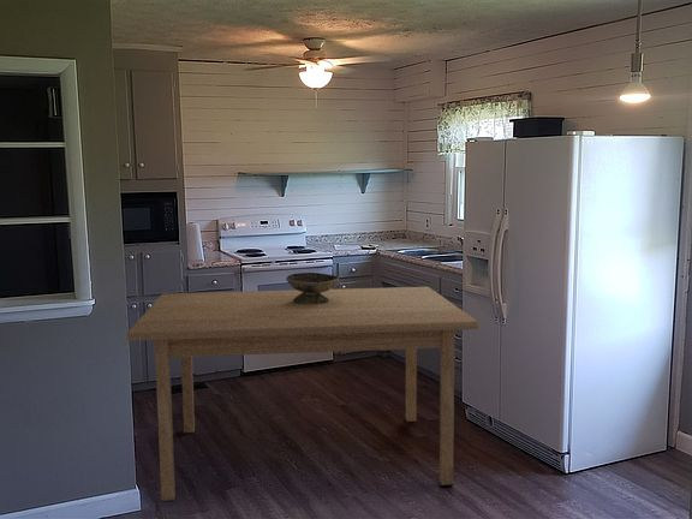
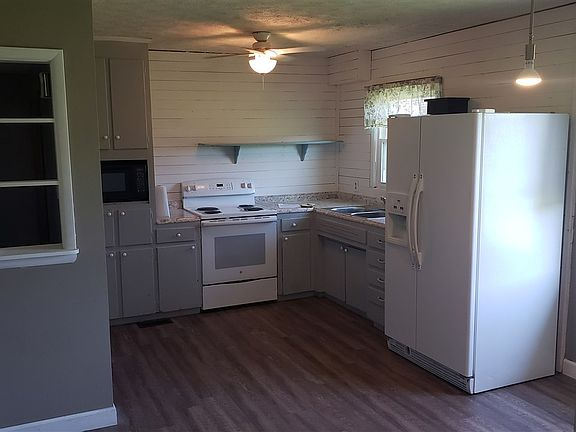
- table (303, 352)
- decorative bowl (312, 287)
